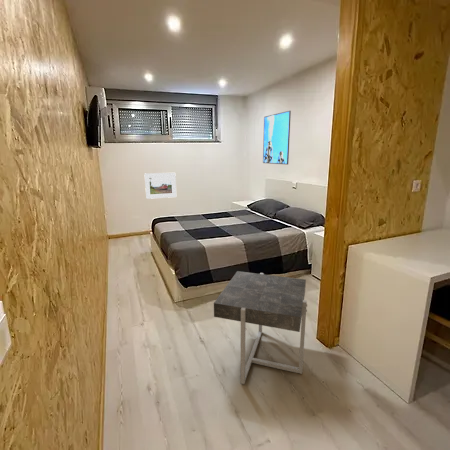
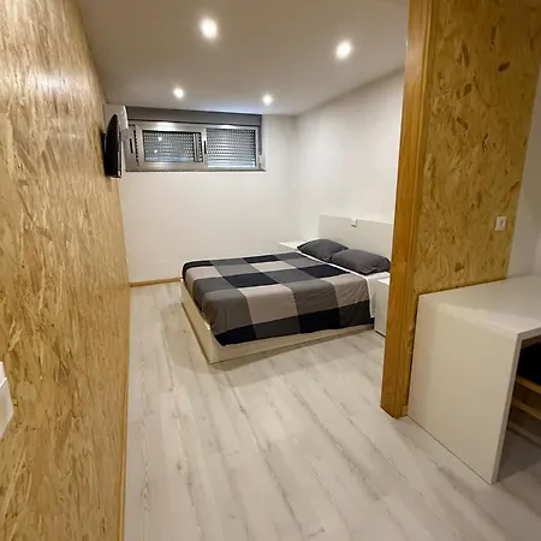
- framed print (160, 185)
- side table (264, 324)
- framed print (275, 139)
